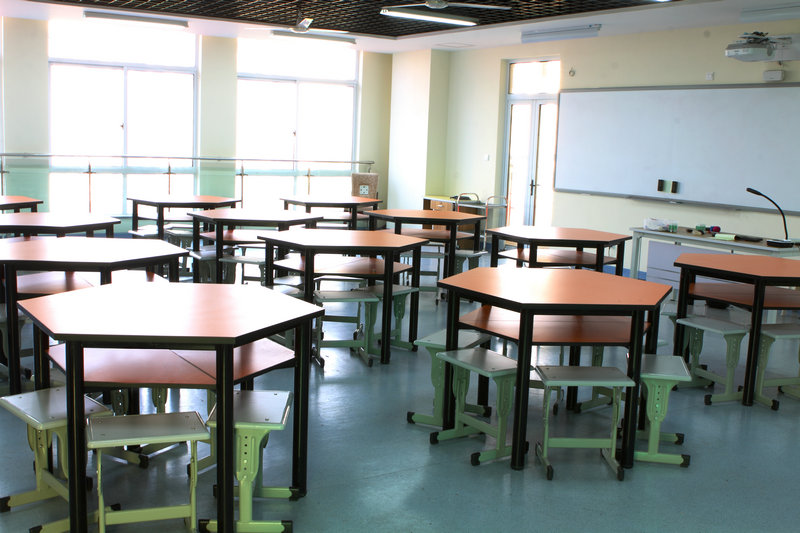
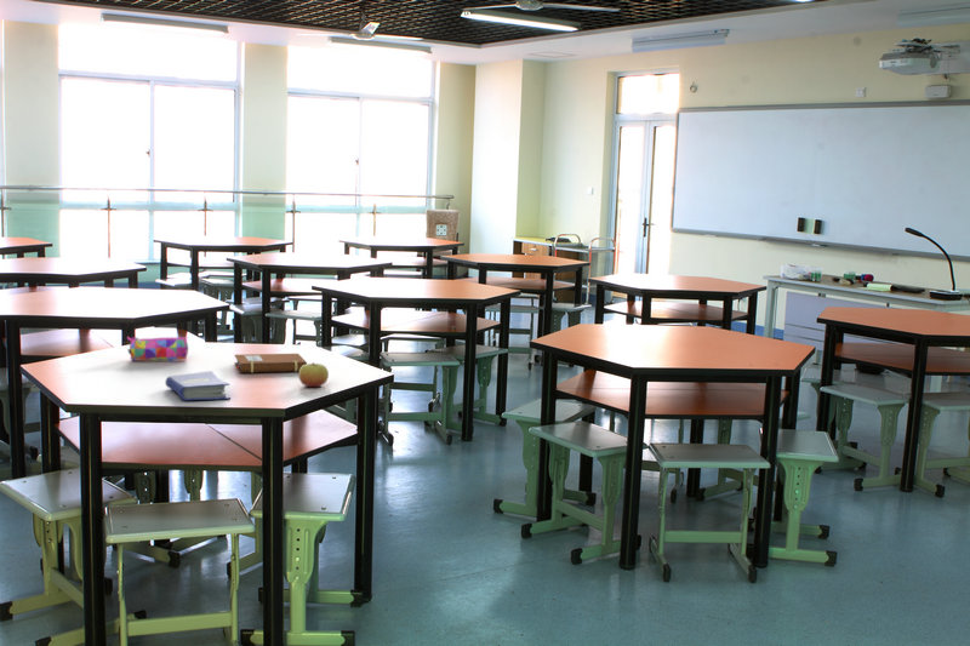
+ pencil case (158, 348)
+ notebook (268, 362)
+ apple (313, 373)
+ hardcover book (196, 385)
